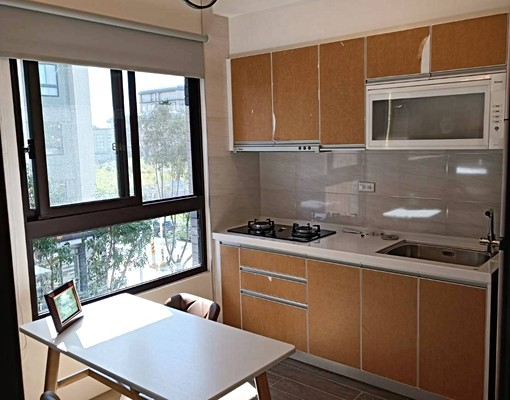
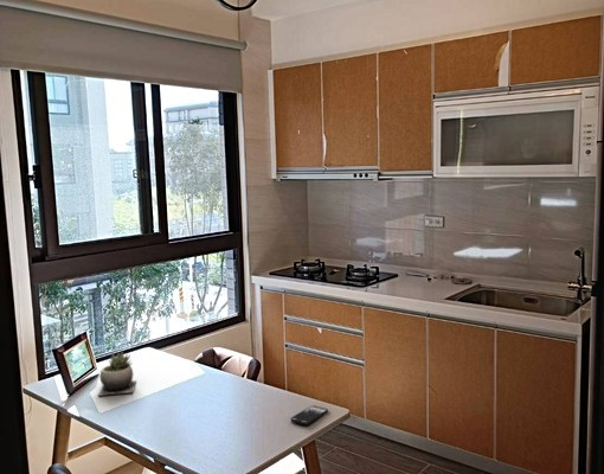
+ smartphone (309, 415)
+ succulent plant (116, 370)
